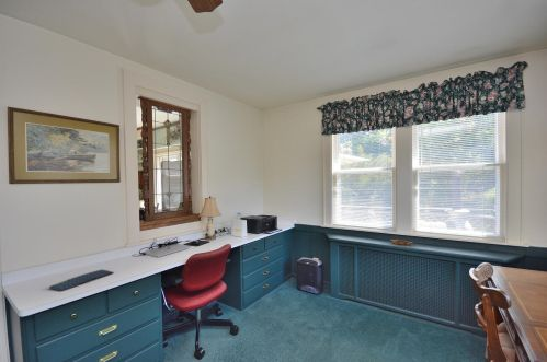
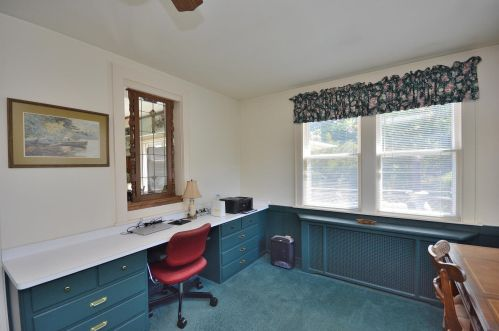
- keyboard (83, 278)
